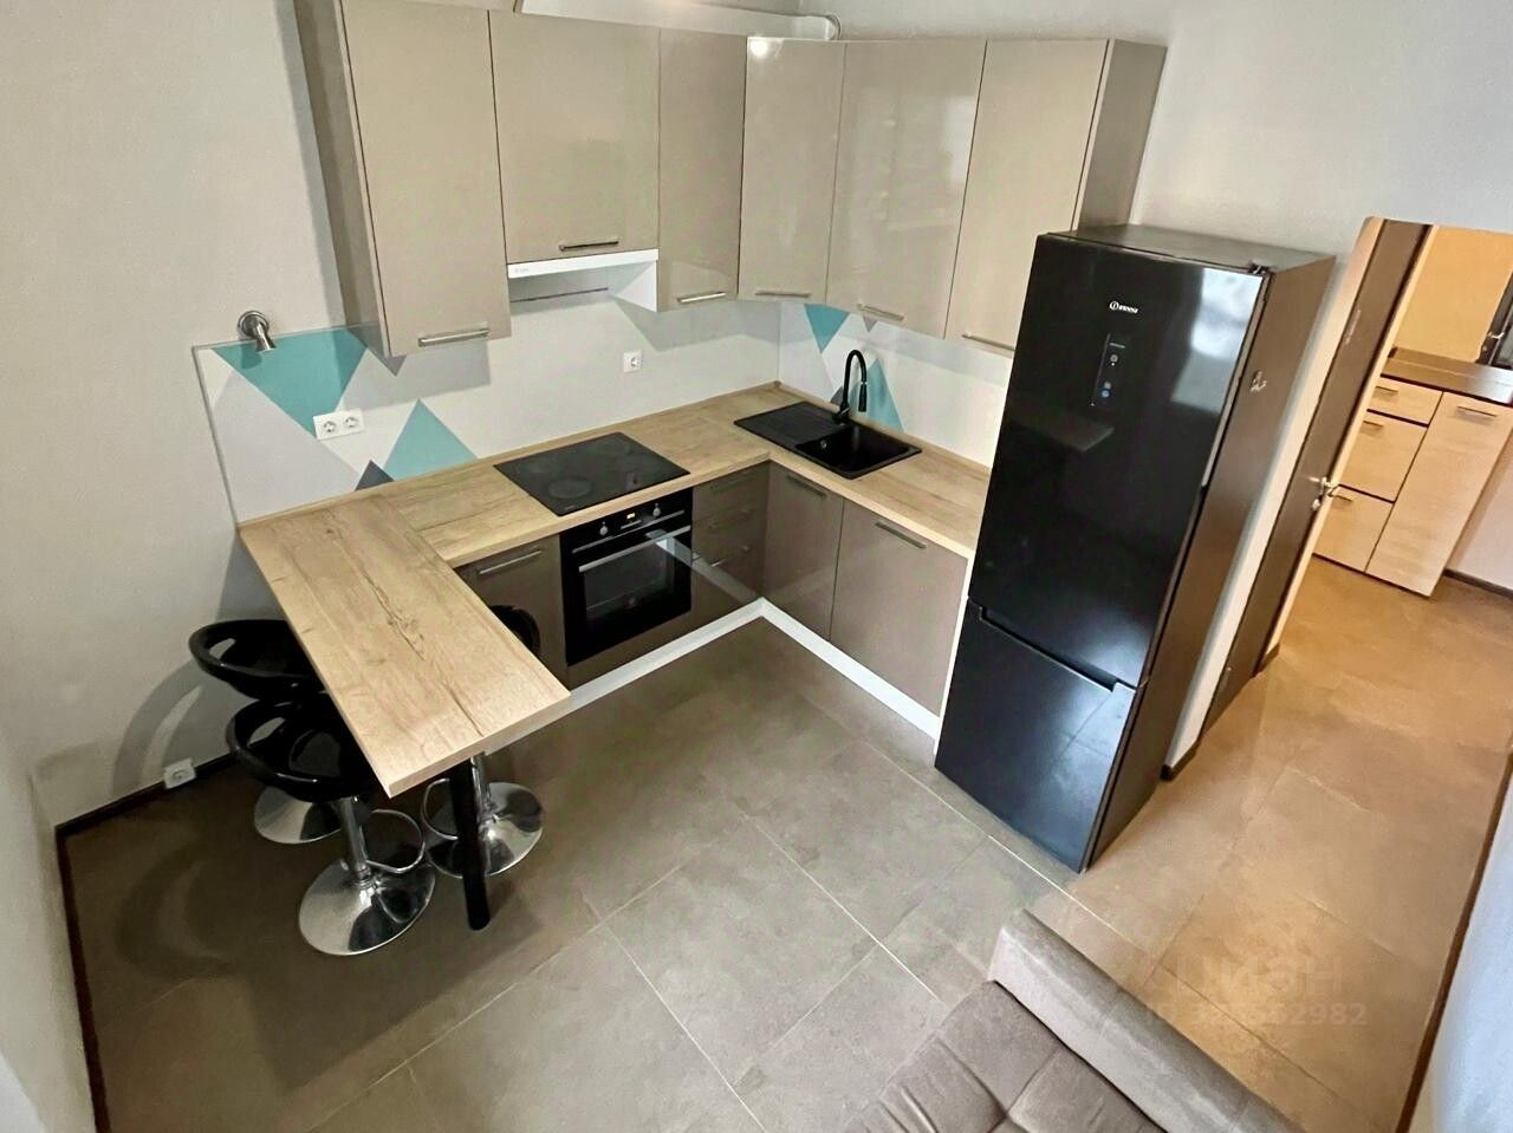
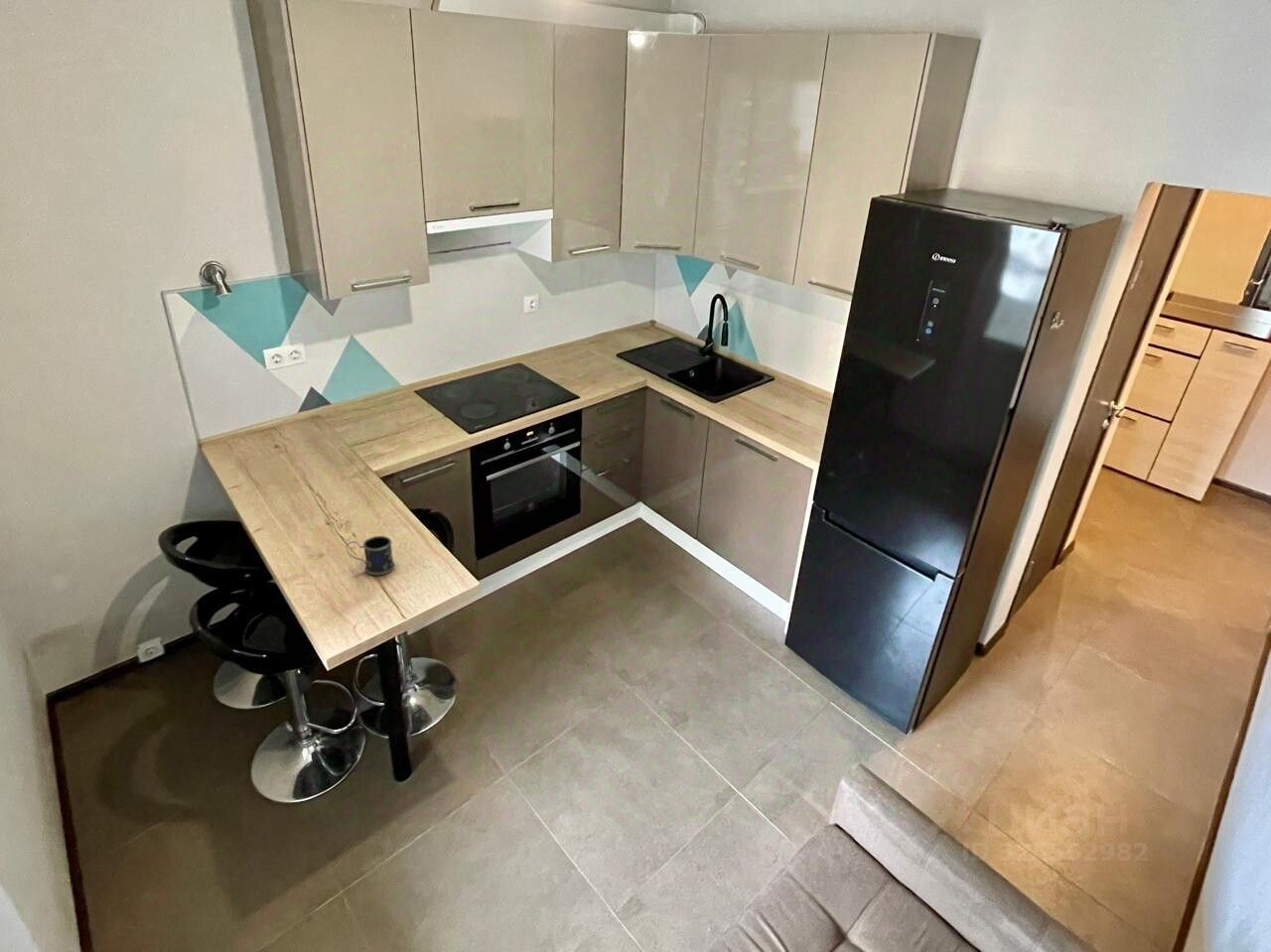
+ mug (370, 554)
